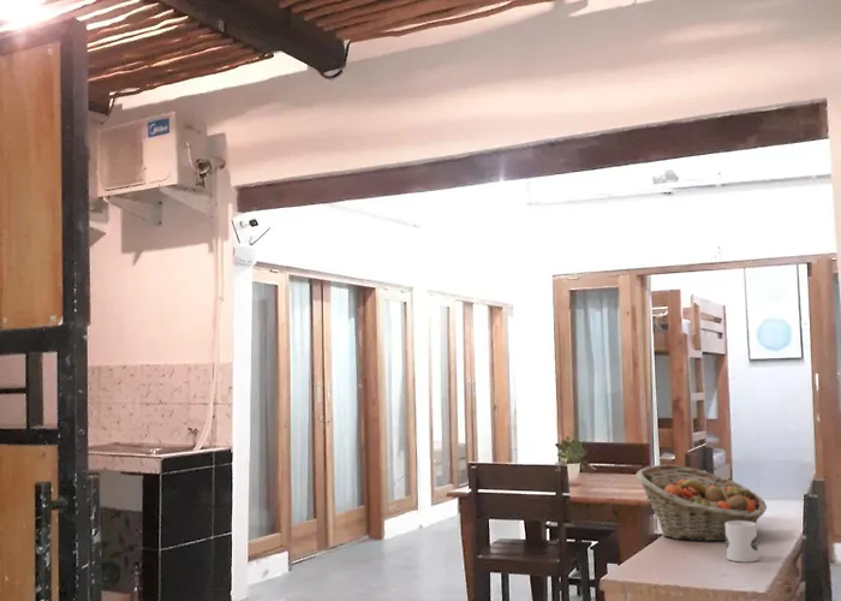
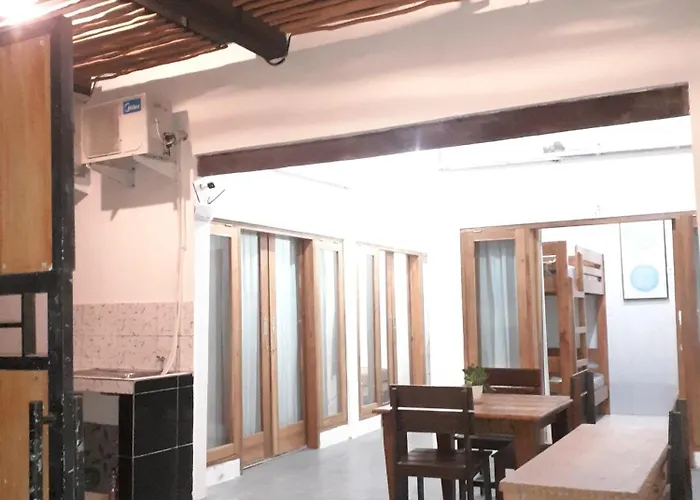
- fruit basket (700, 500)
- mug (742, 540)
